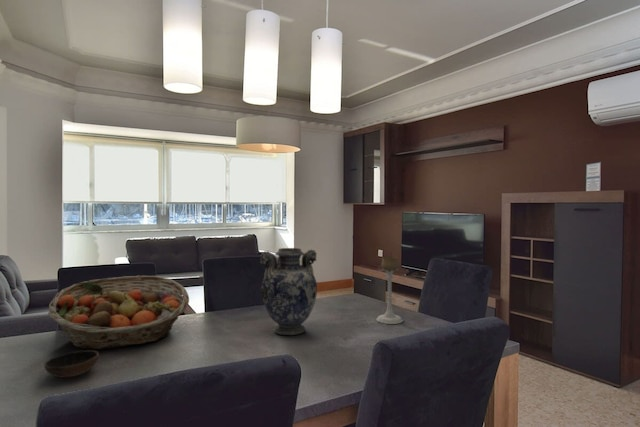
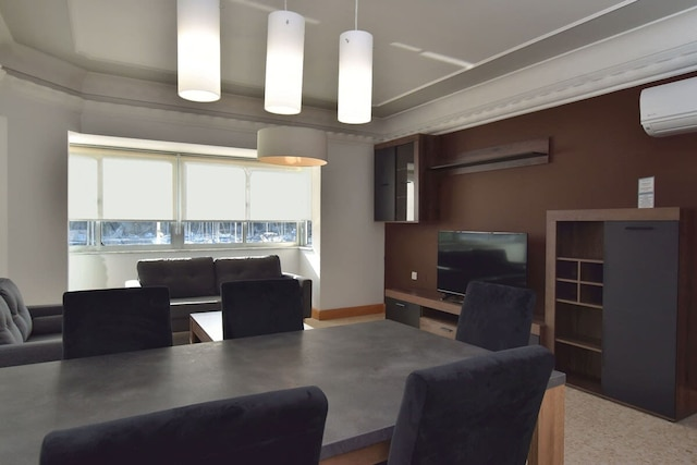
- candle holder (389, 288)
- fruit basket (123, 309)
- bowl (72, 365)
- vase (289, 289)
